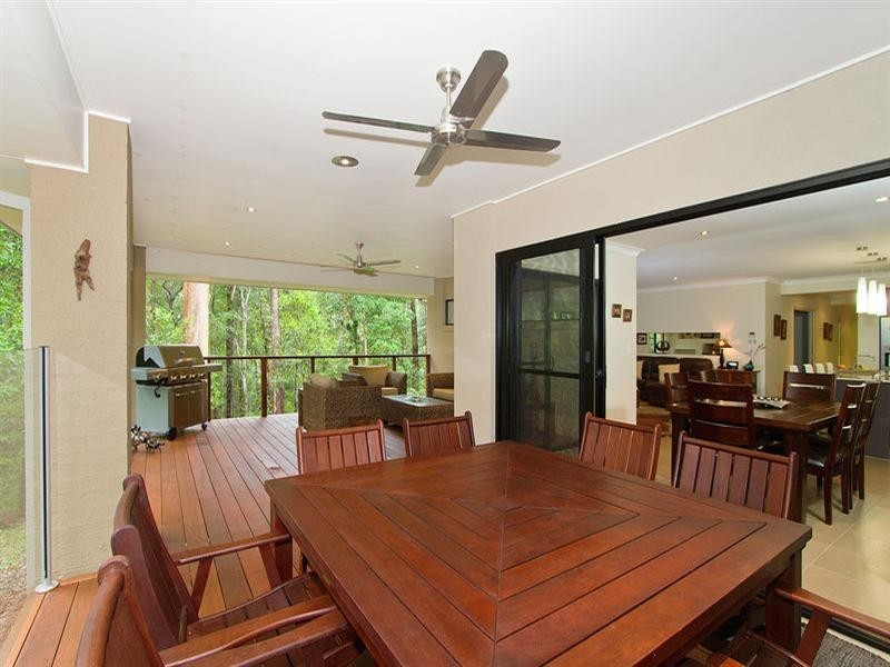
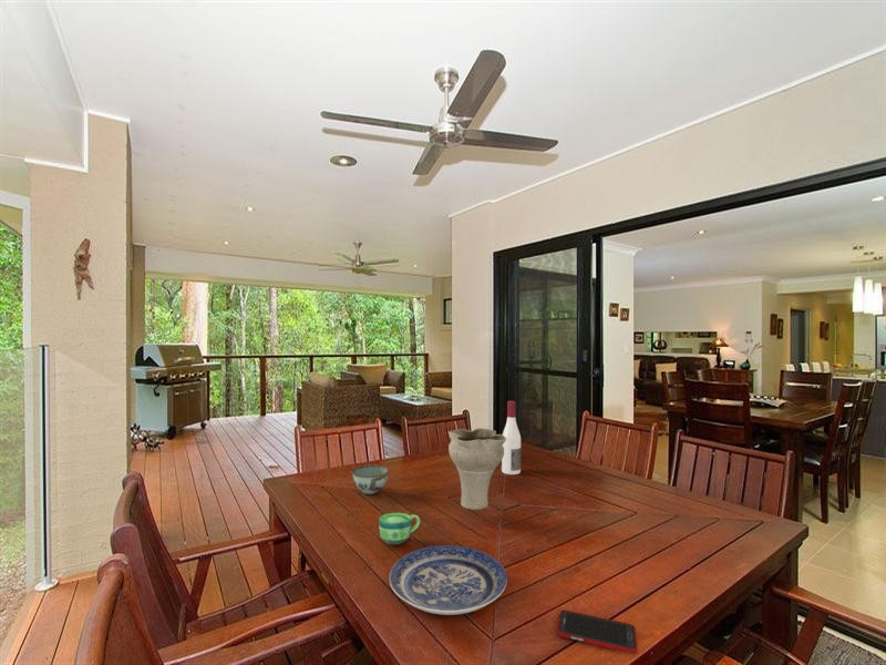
+ cup (399, 526)
+ bowl (370, 480)
+ plate (447, 582)
+ cell phone (596, 631)
+ vase (478, 474)
+ alcohol (511, 437)
